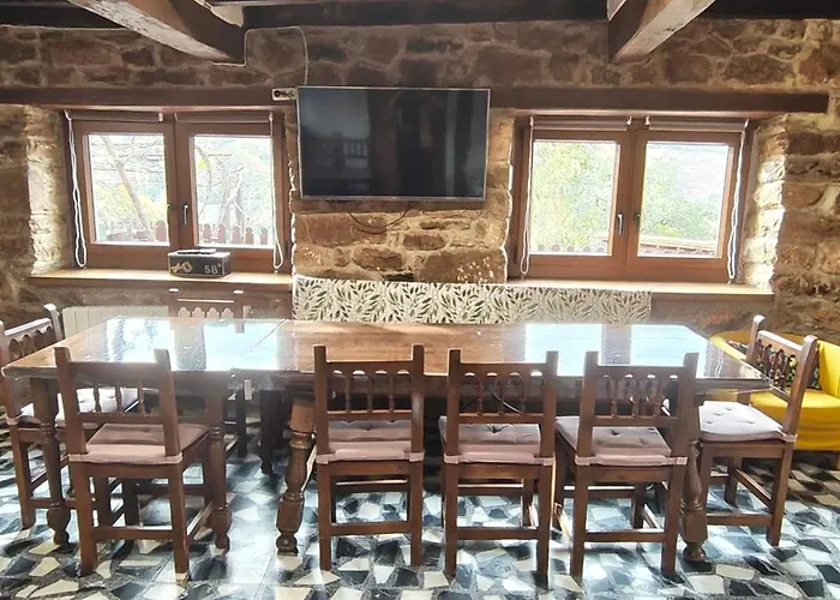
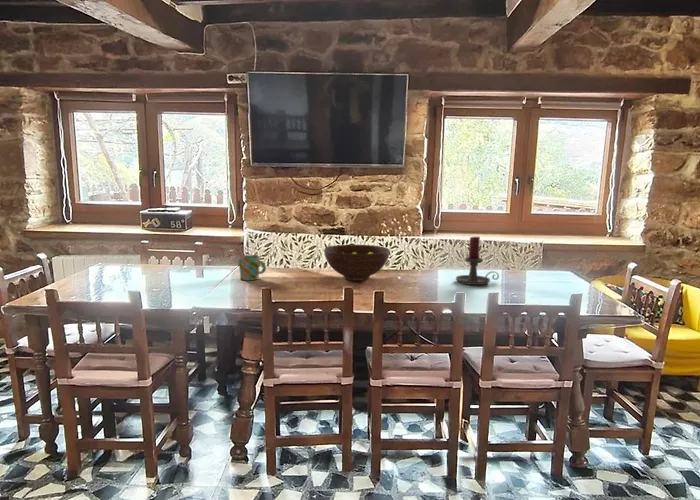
+ mug (252, 267)
+ candle holder (478, 259)
+ fruit bowl (356, 263)
